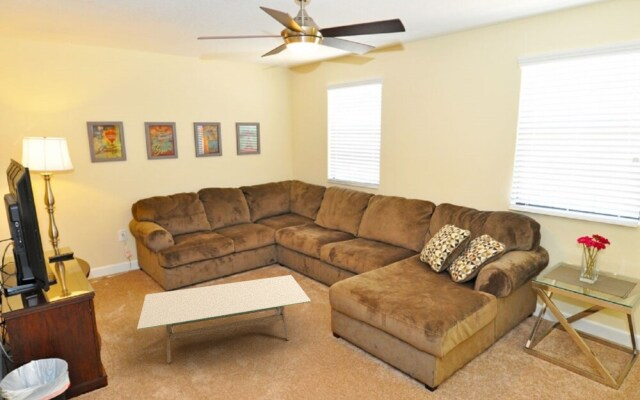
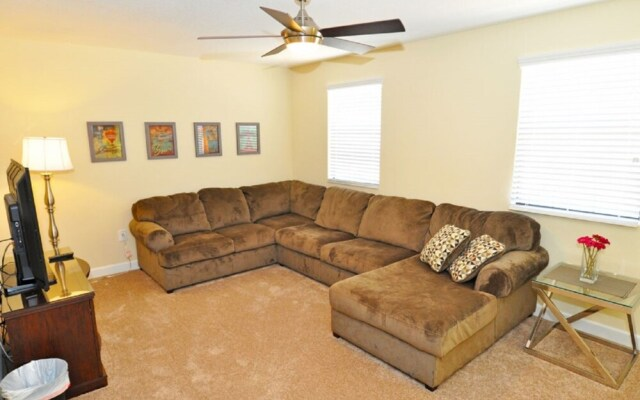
- coffee table (227, 316)
